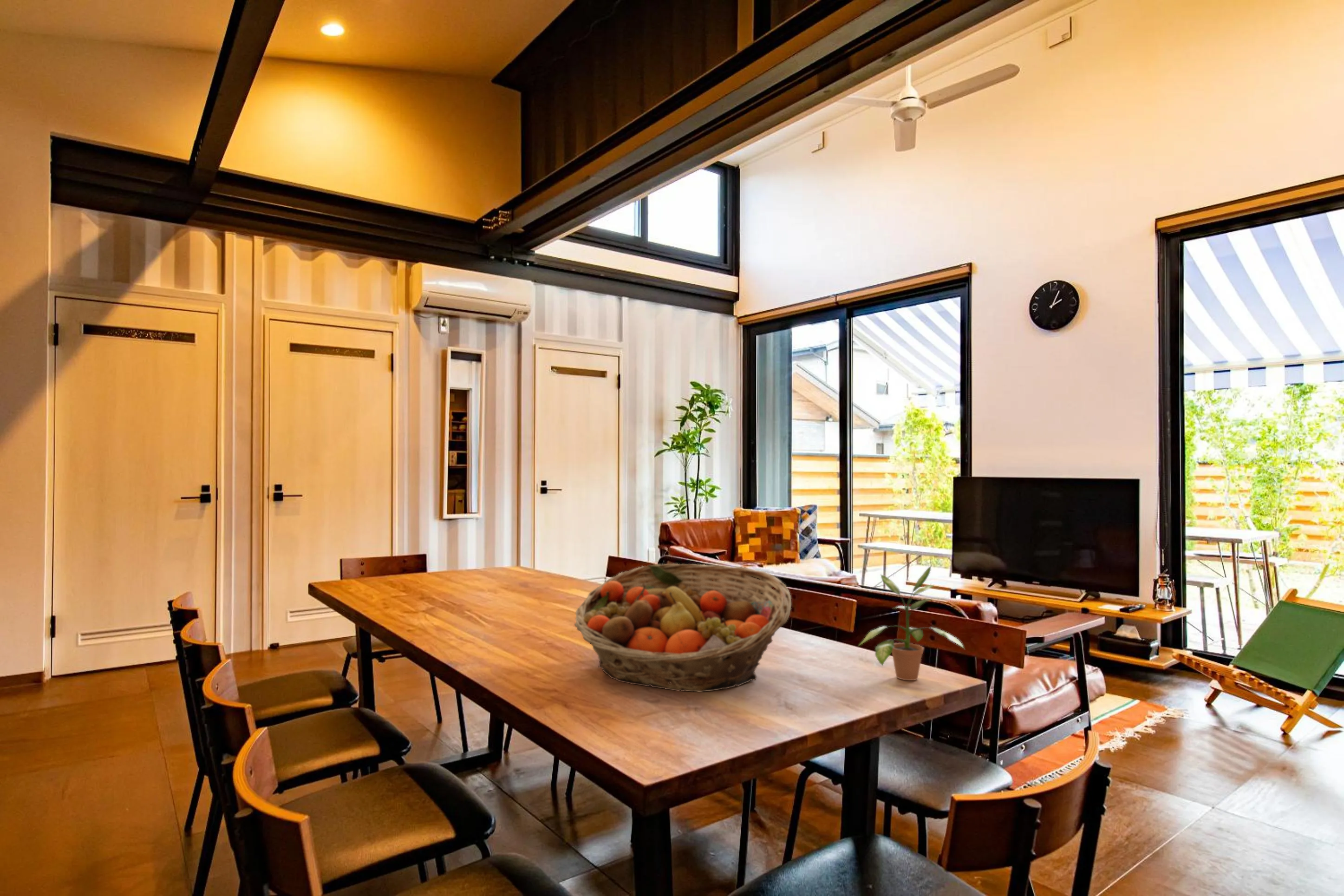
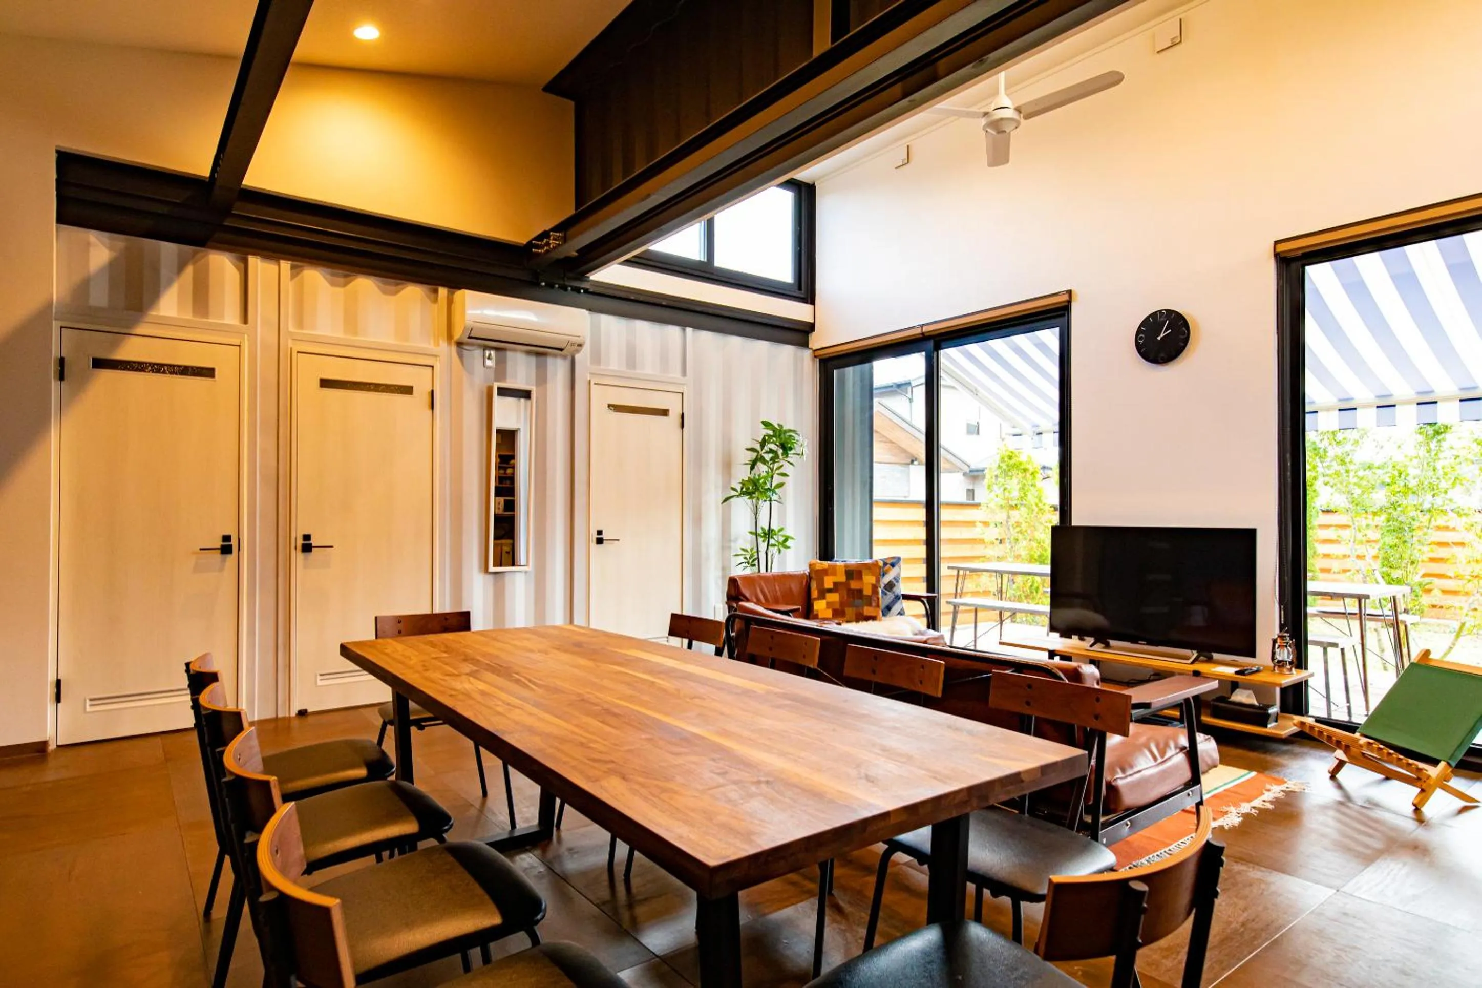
- potted plant (907, 621)
- fruit basket (681, 622)
